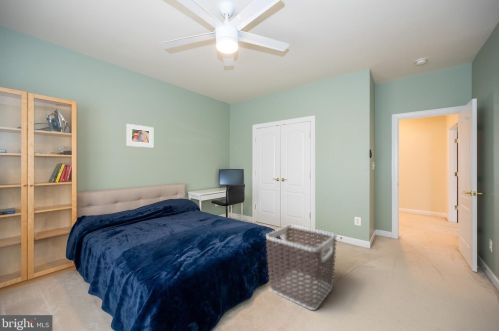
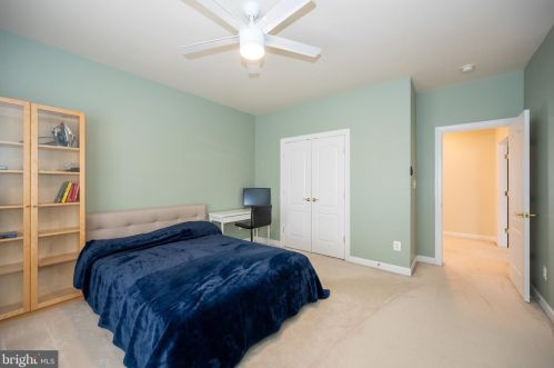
- clothes hamper (301, 261)
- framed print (140, 136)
